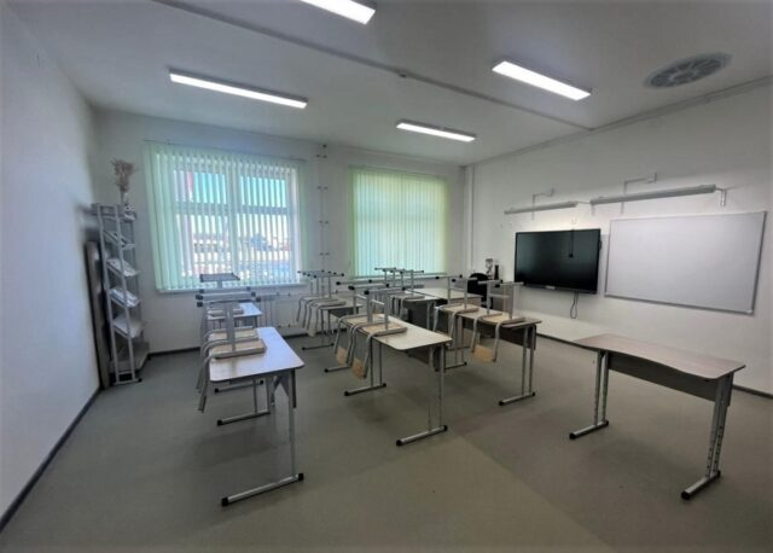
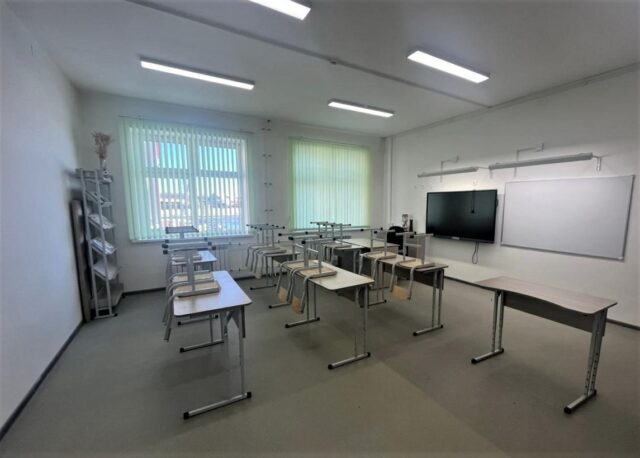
- ceiling vent (684, 74)
